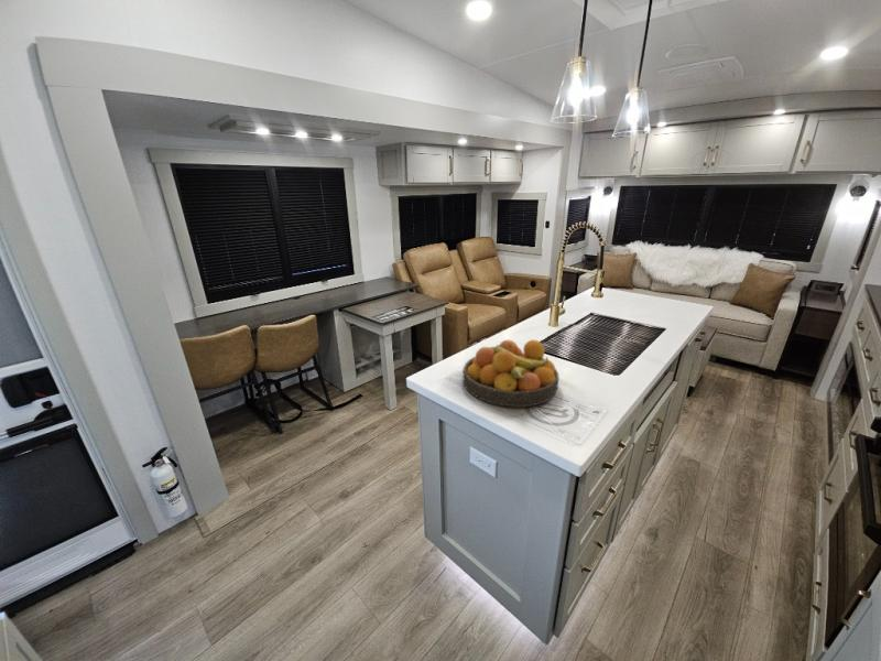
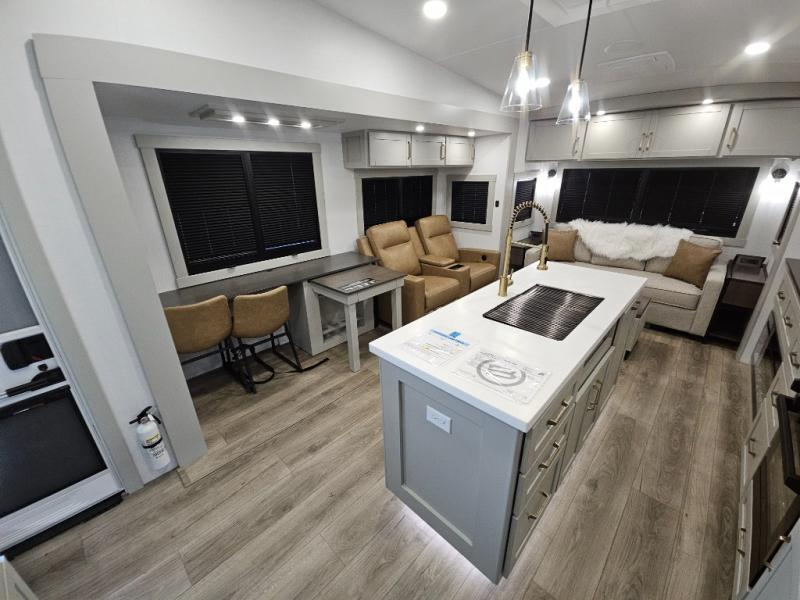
- fruit bowl (510, 364)
